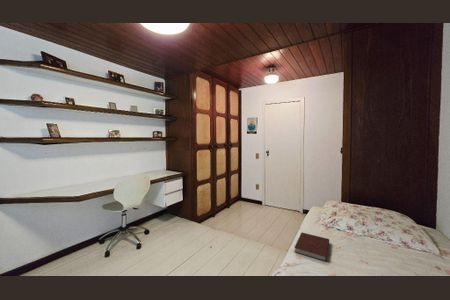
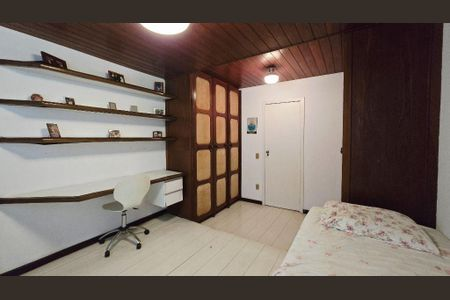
- notebook (312, 245)
